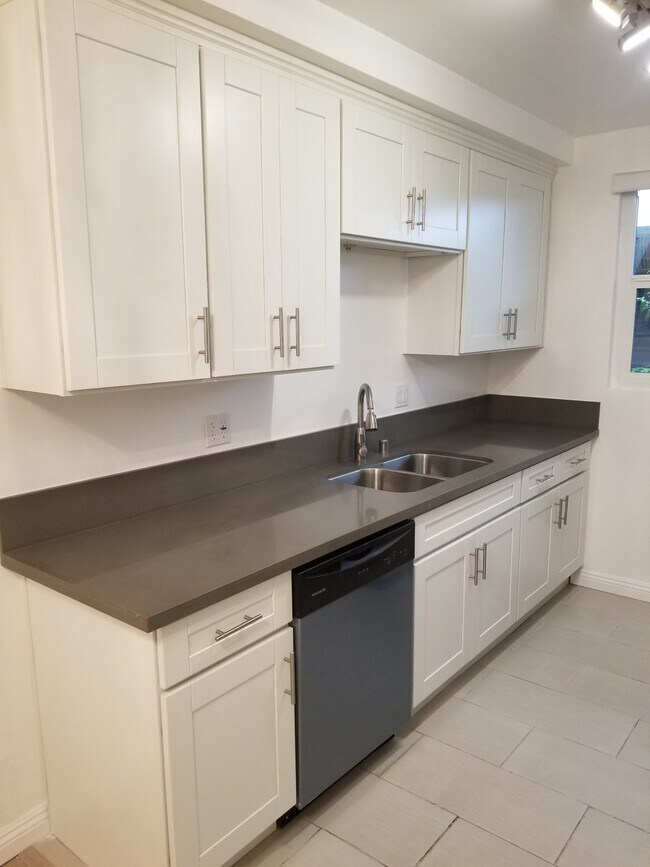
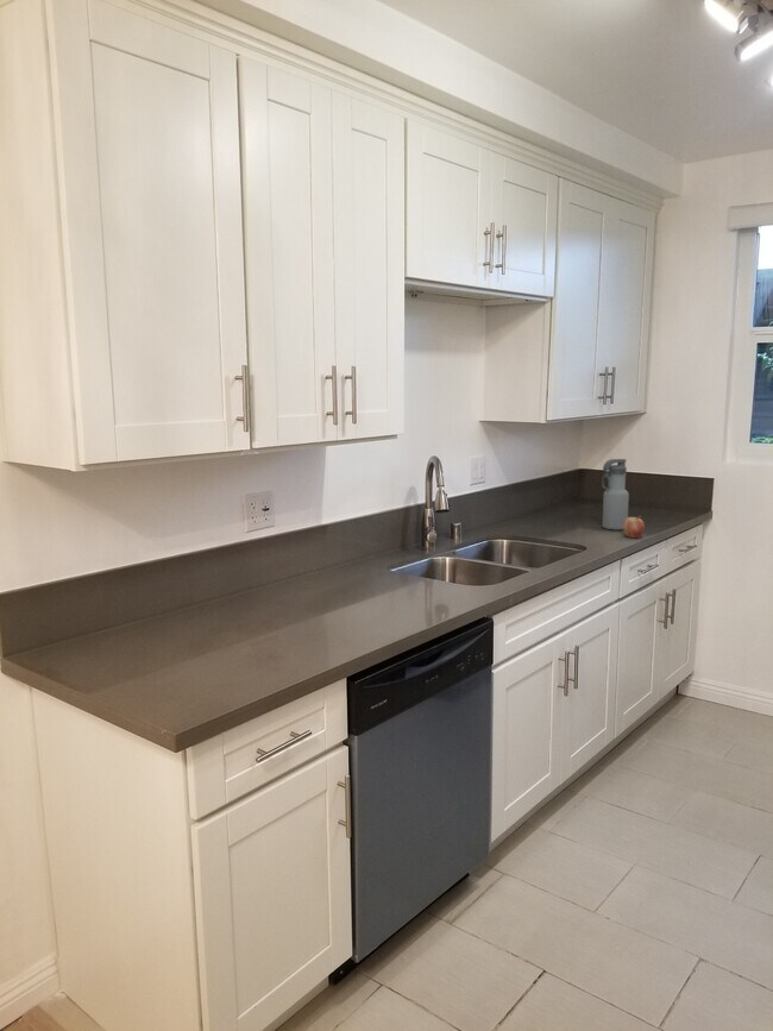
+ water bottle (615, 494)
+ fruit (633, 526)
